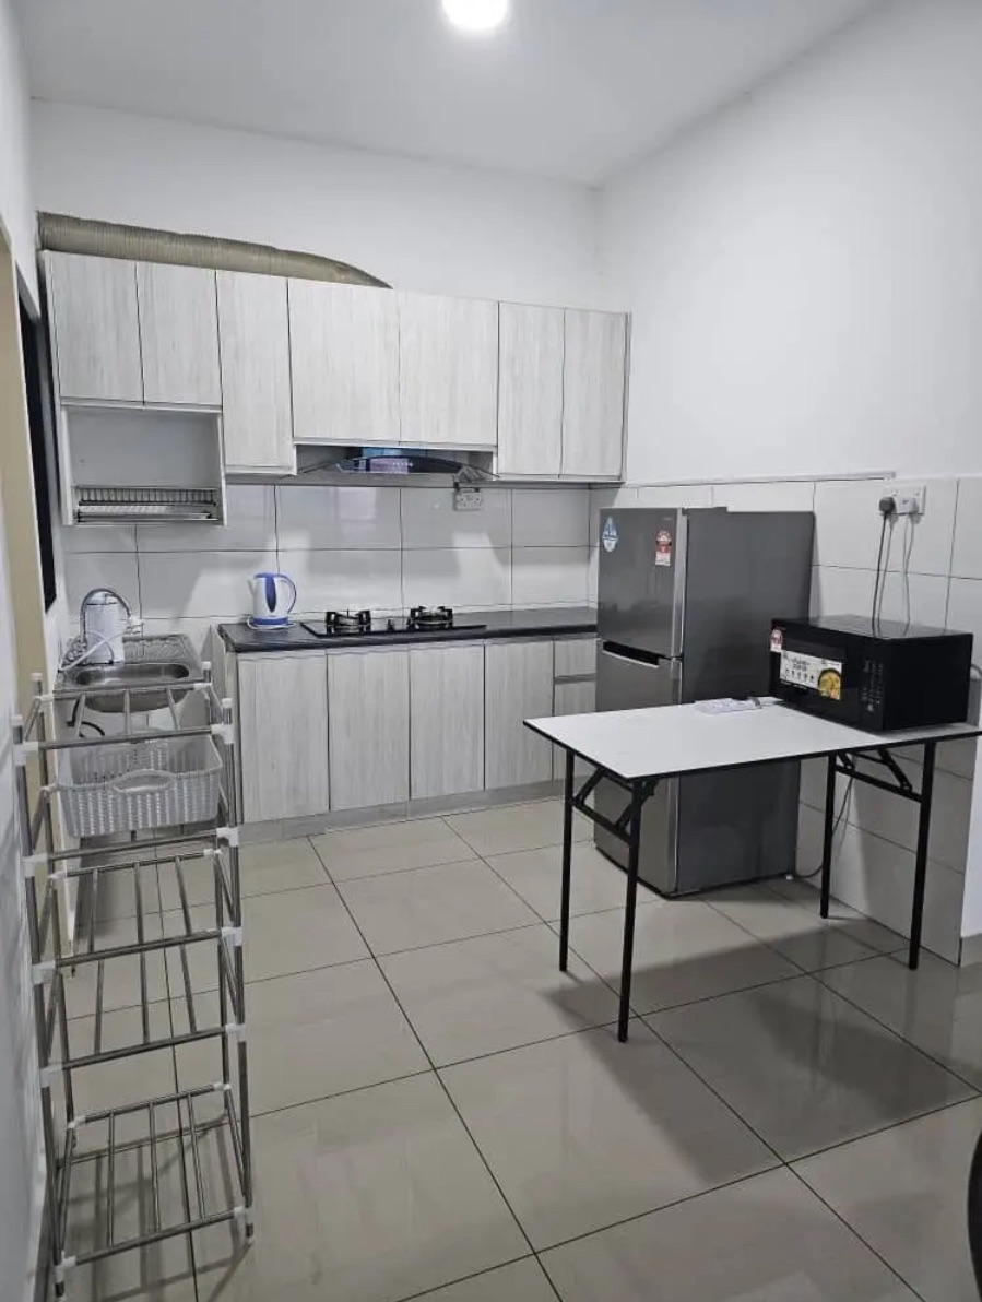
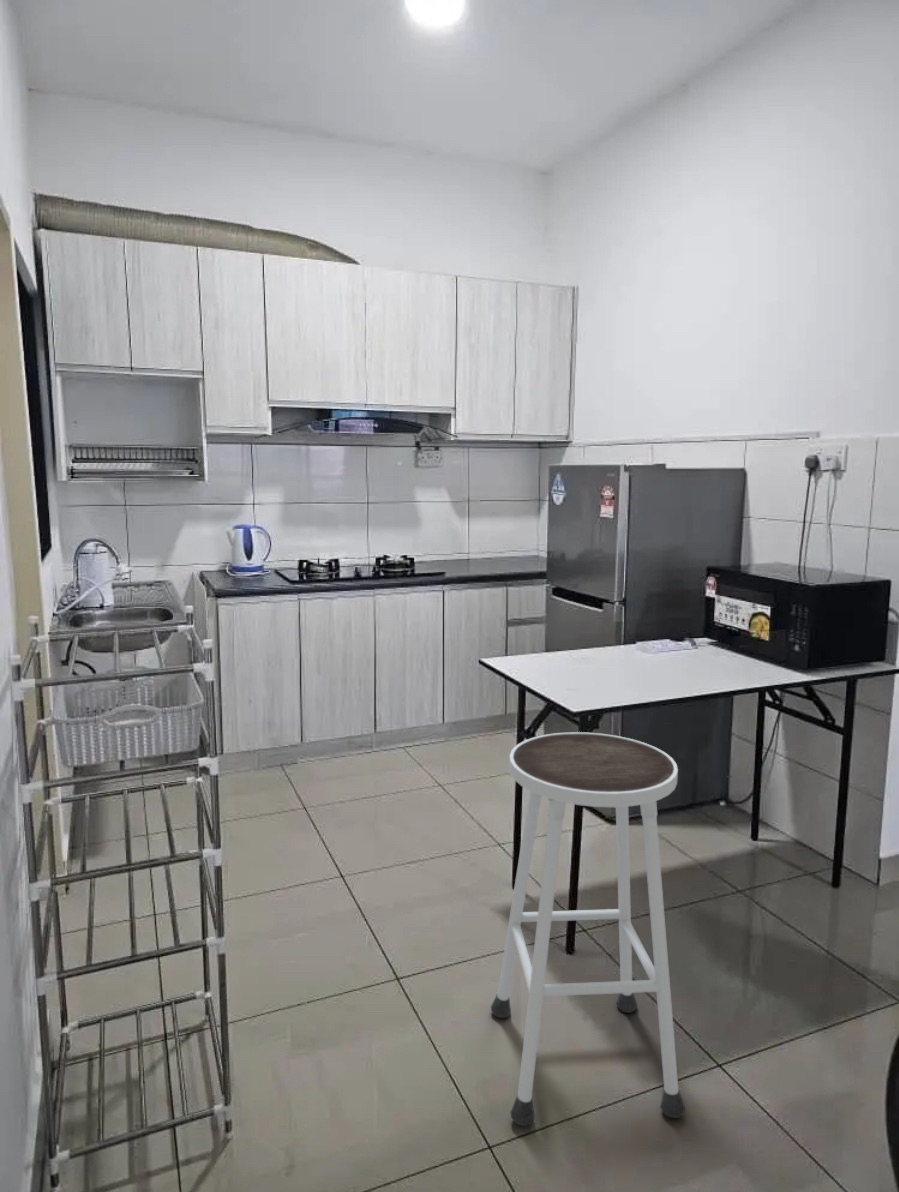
+ stool (585, 914)
